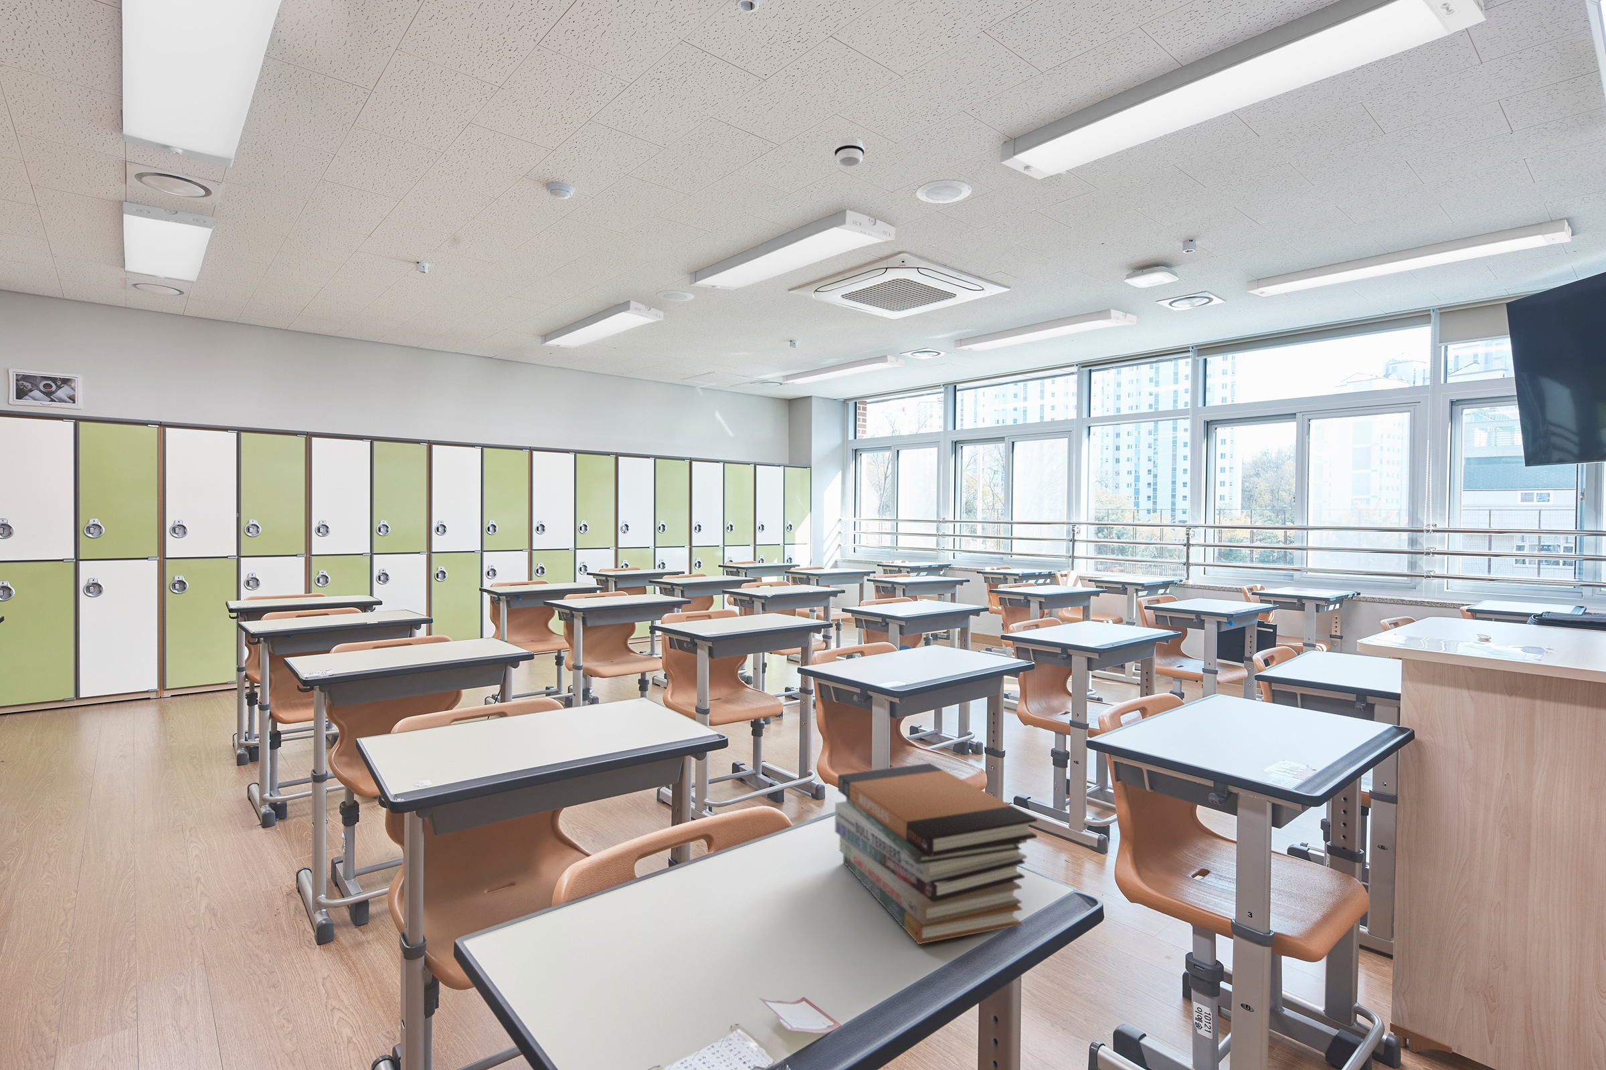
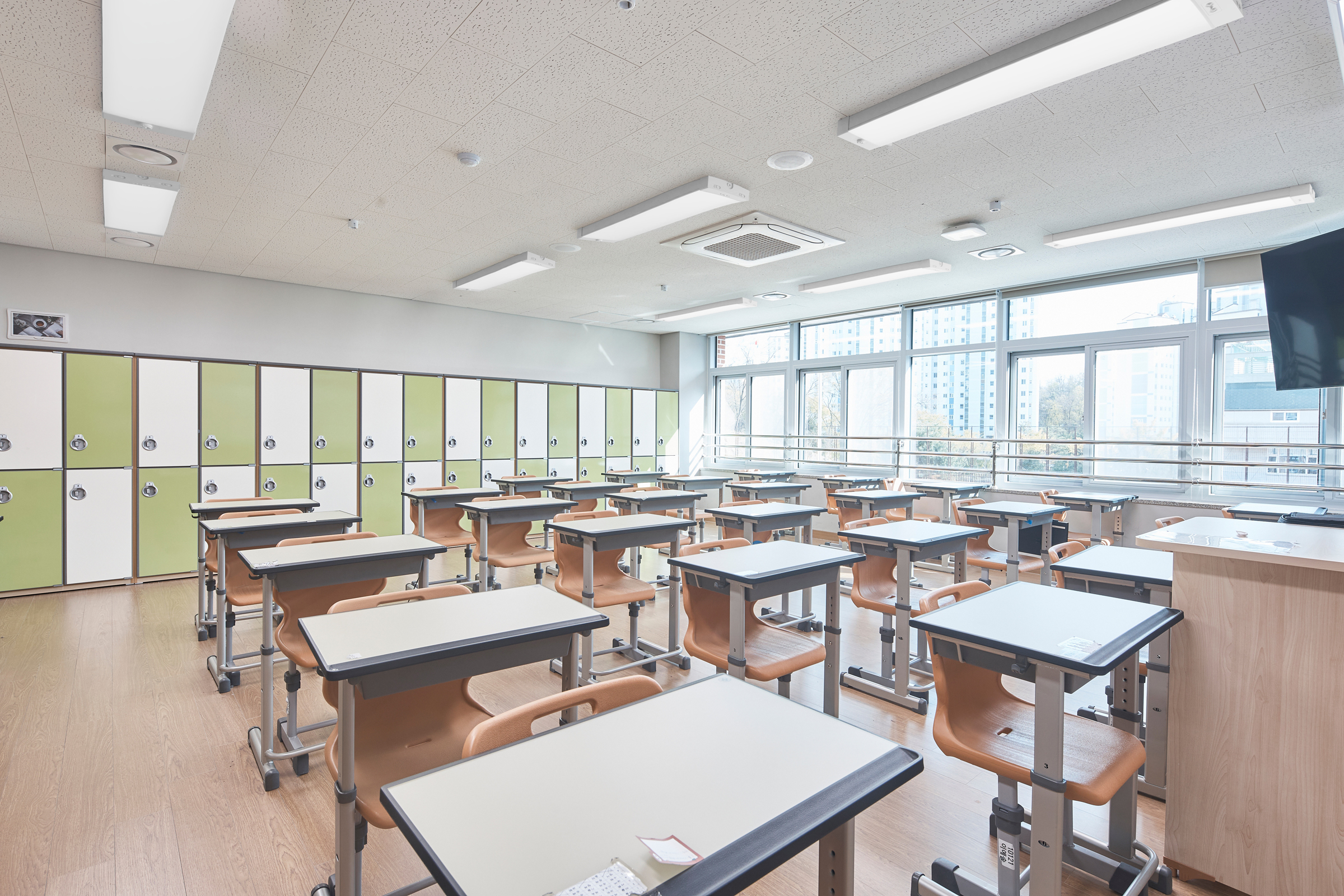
- smoke detector (850, 153)
- book stack (925, 842)
